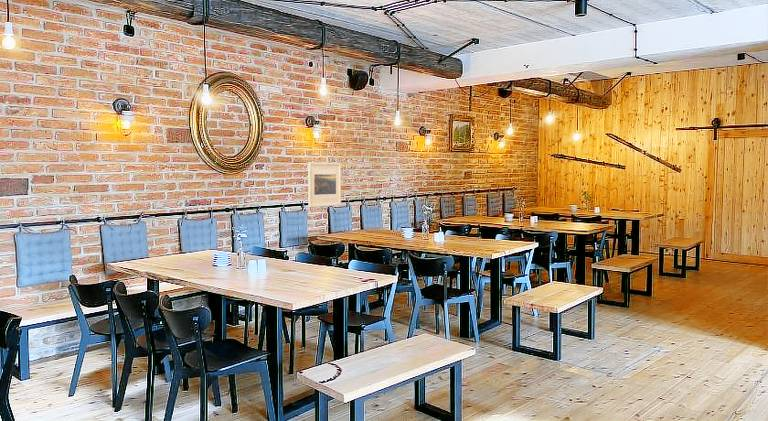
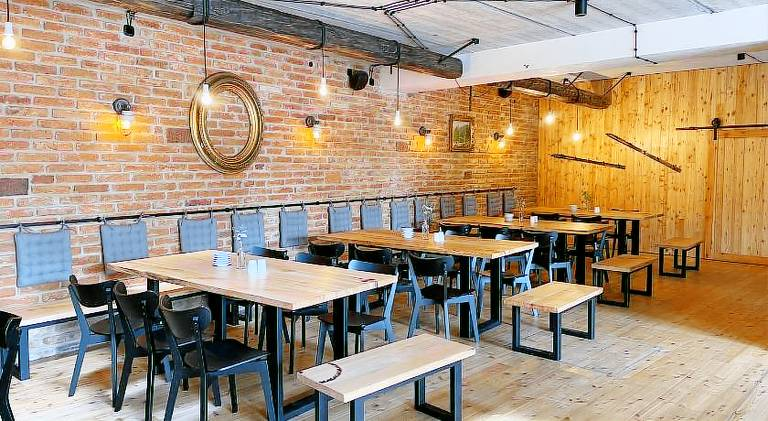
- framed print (324, 184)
